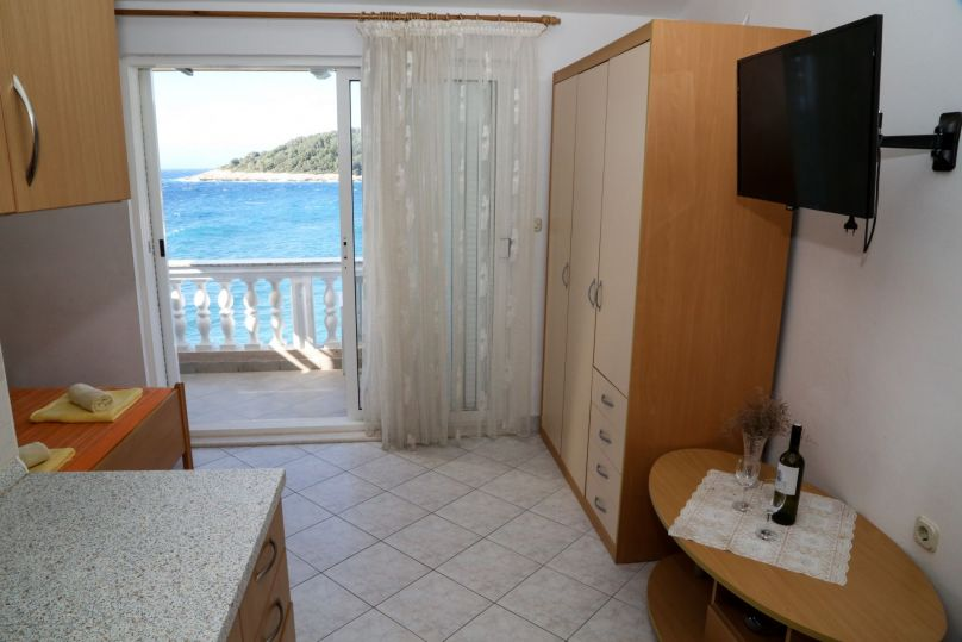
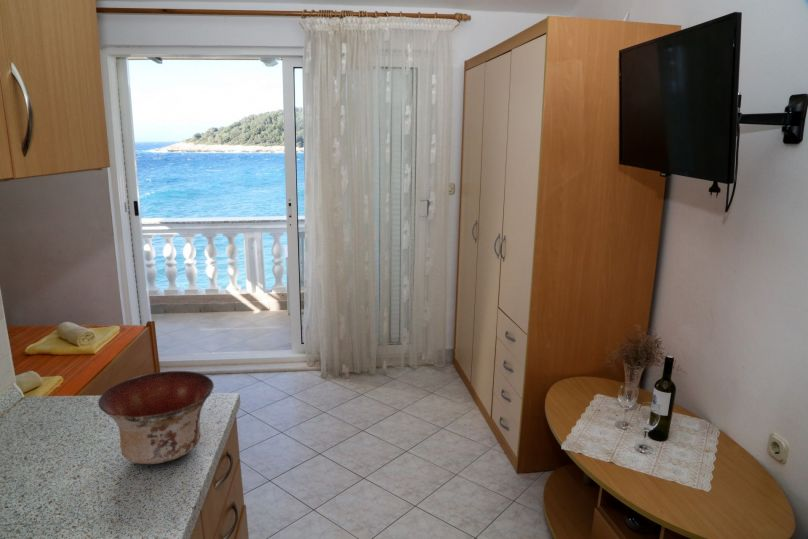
+ bowl (160, 422)
